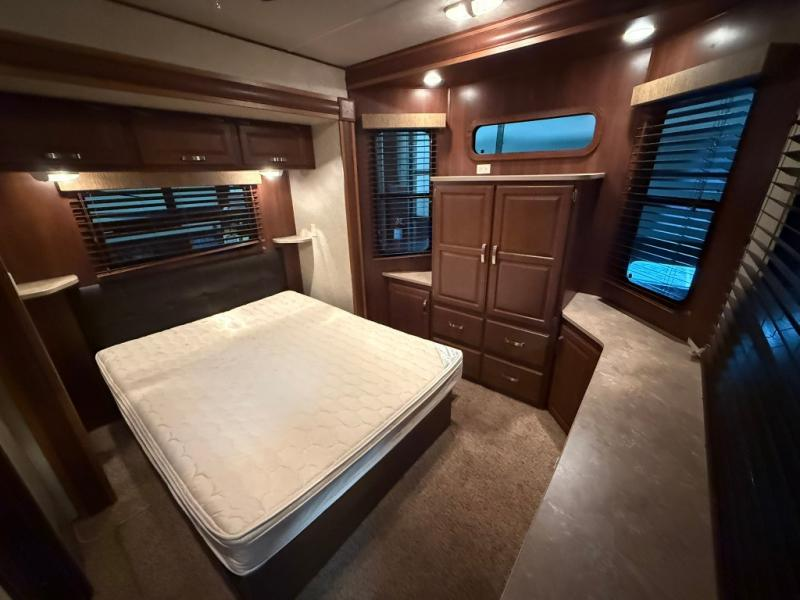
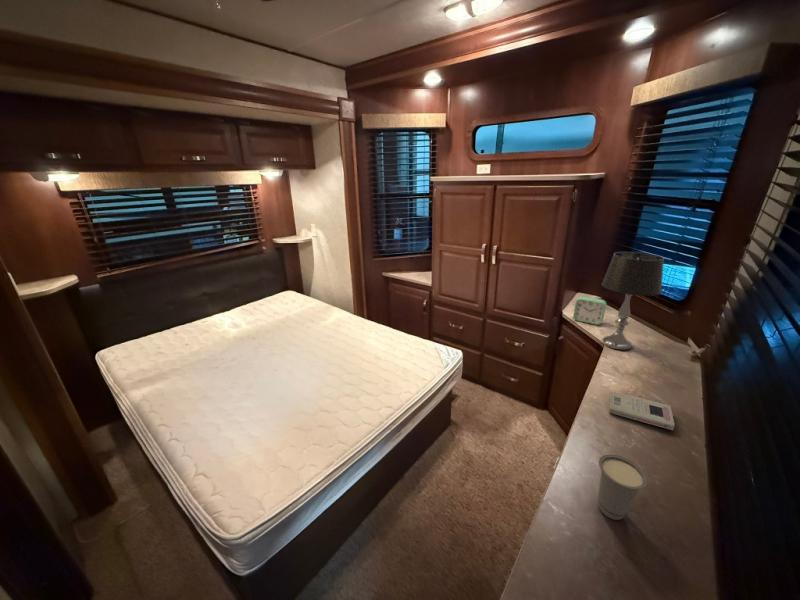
+ book (639, 409)
+ table lamp (626, 302)
+ alarm clock (589, 310)
+ cup (616, 490)
